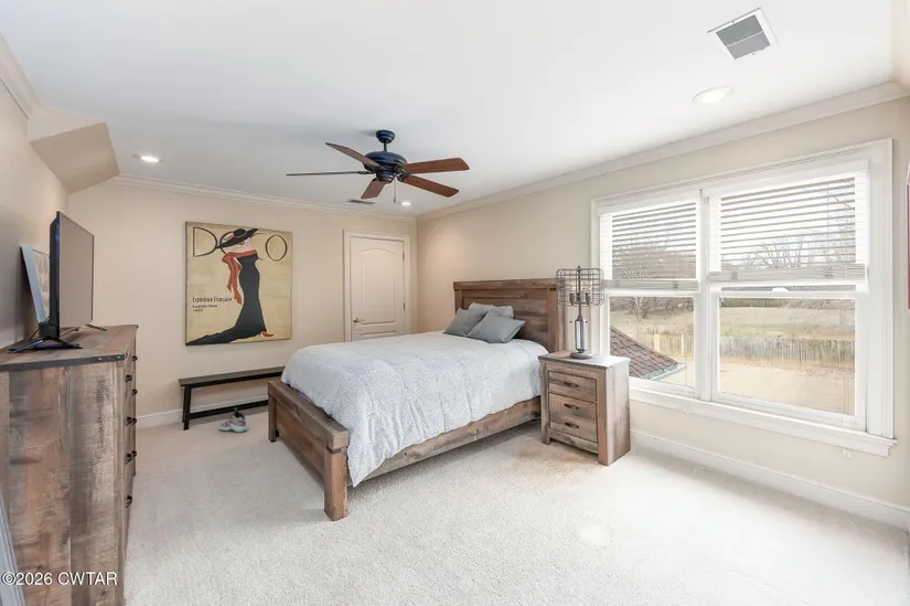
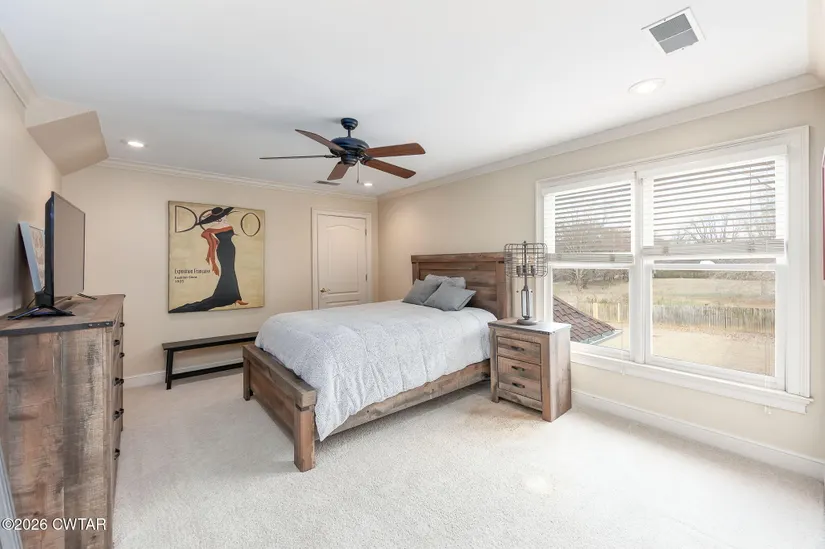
- sneaker (233, 418)
